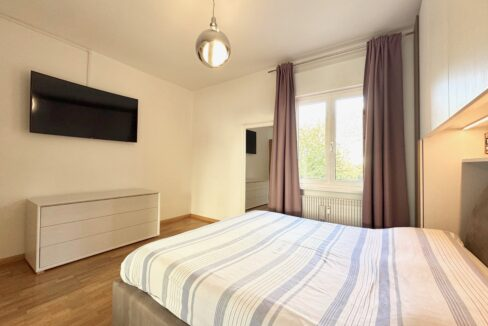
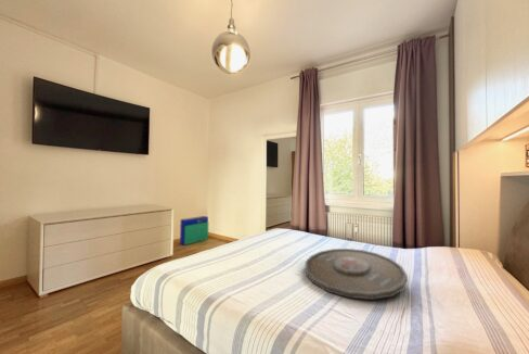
+ air purifier (194, 229)
+ serving tray (351, 268)
